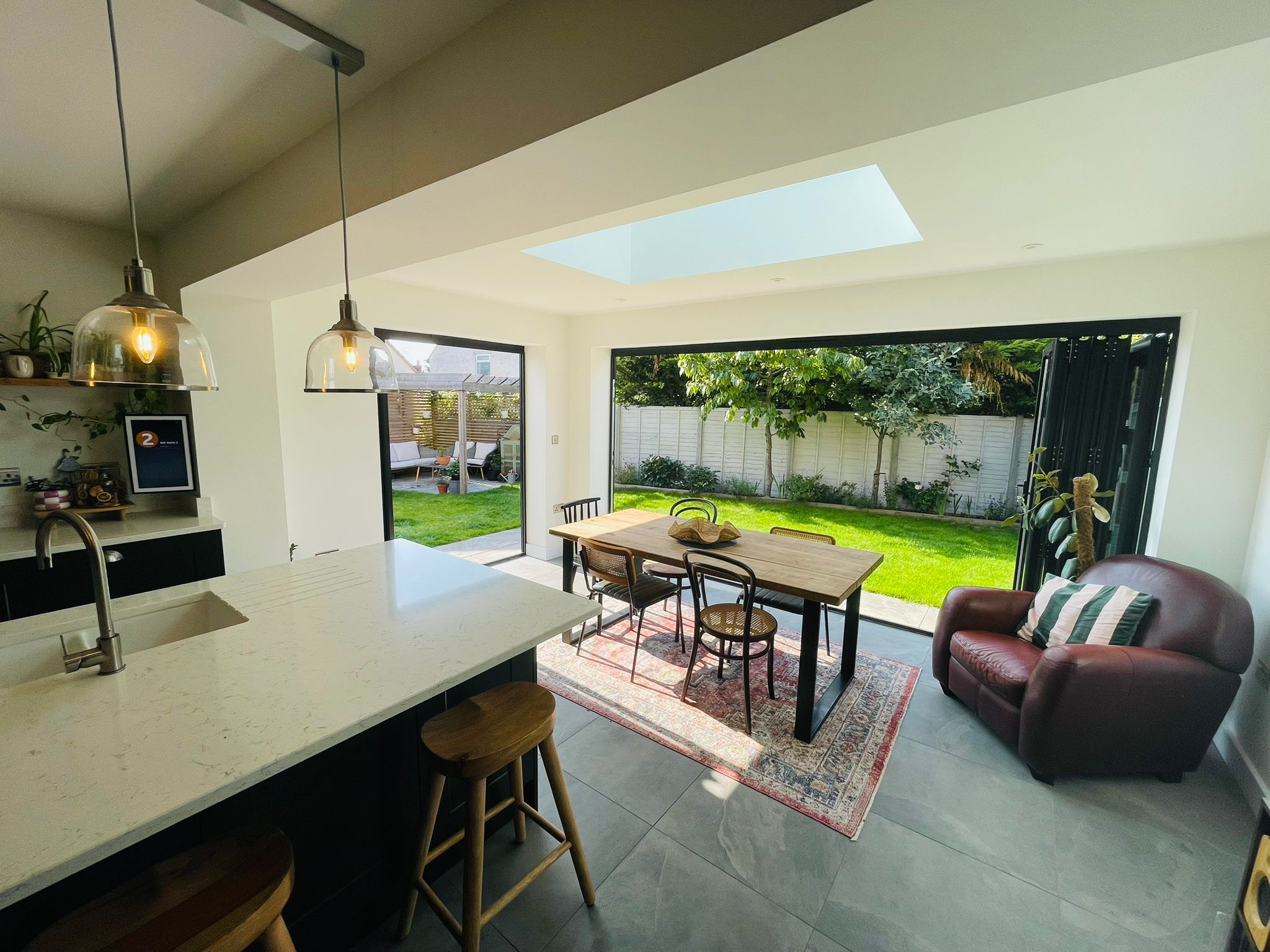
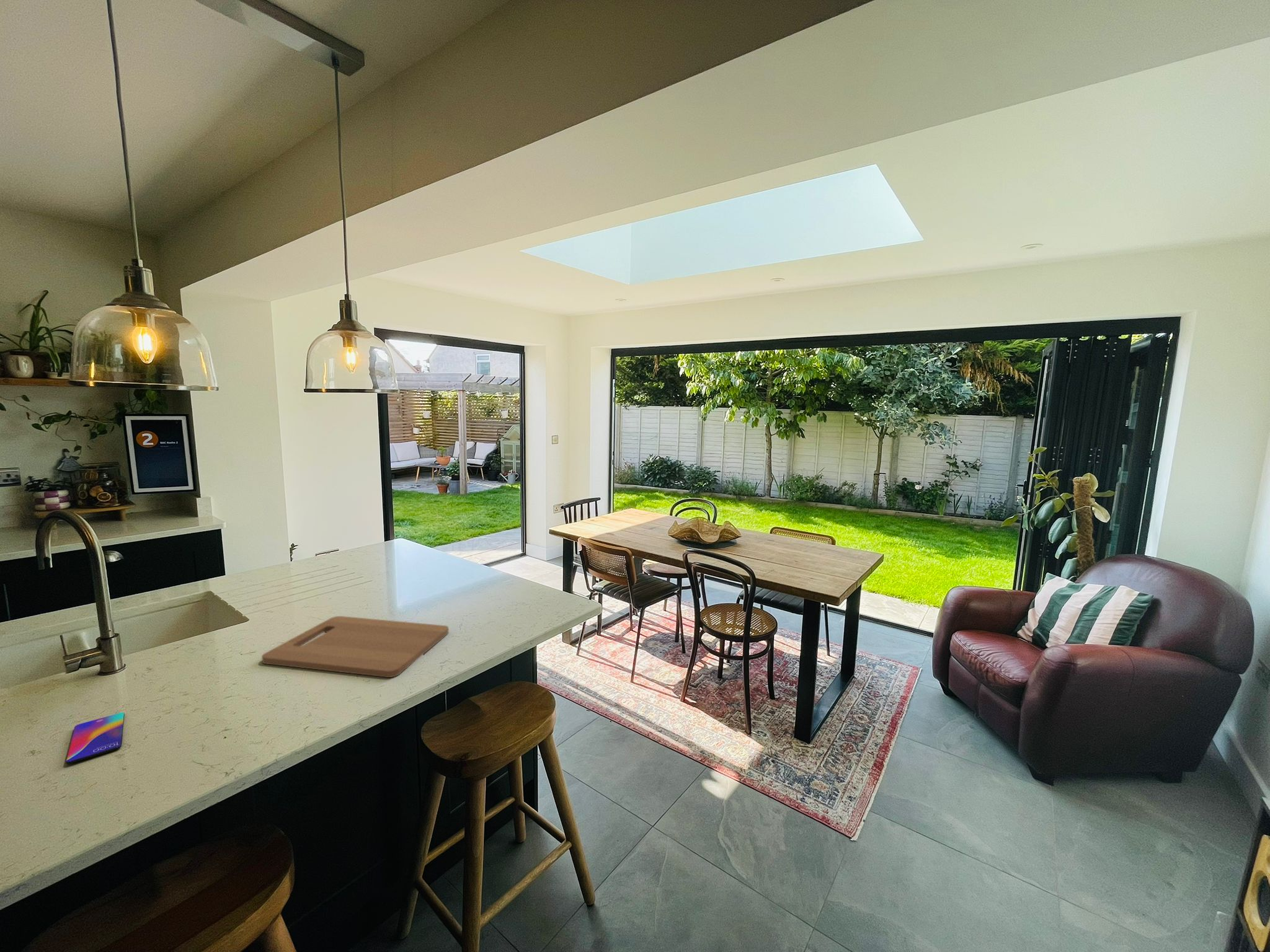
+ smartphone (97, 736)
+ cutting board (362, 643)
